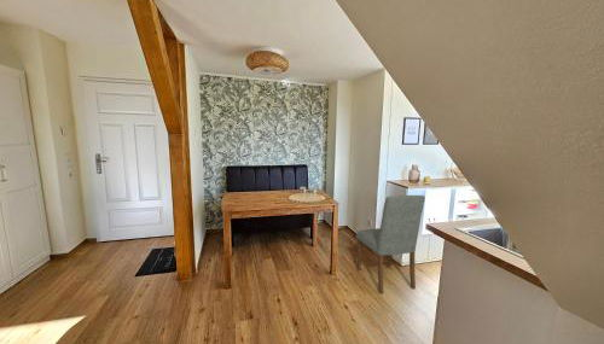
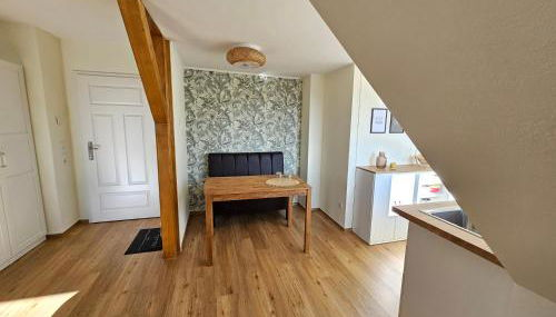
- dining chair (388, 235)
